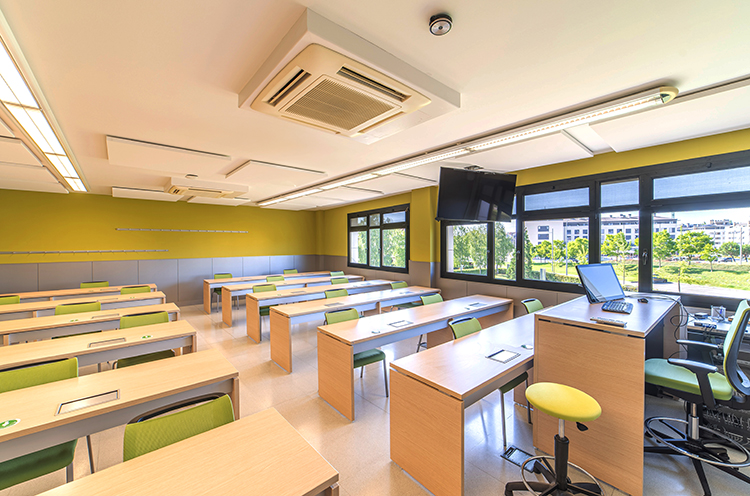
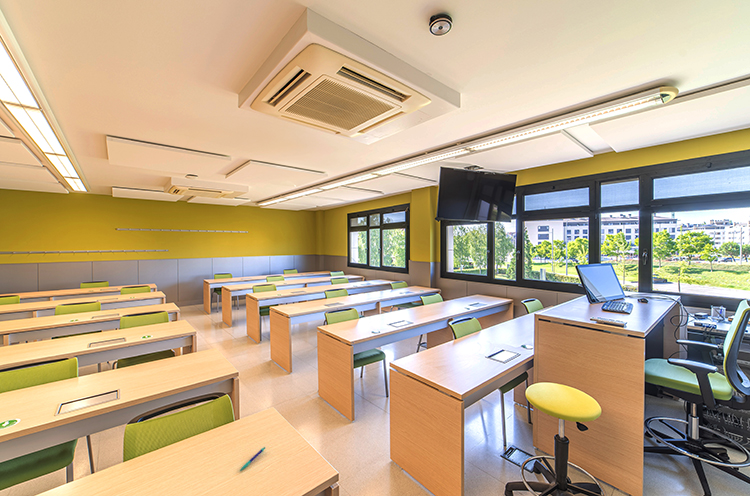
+ pen (252, 458)
